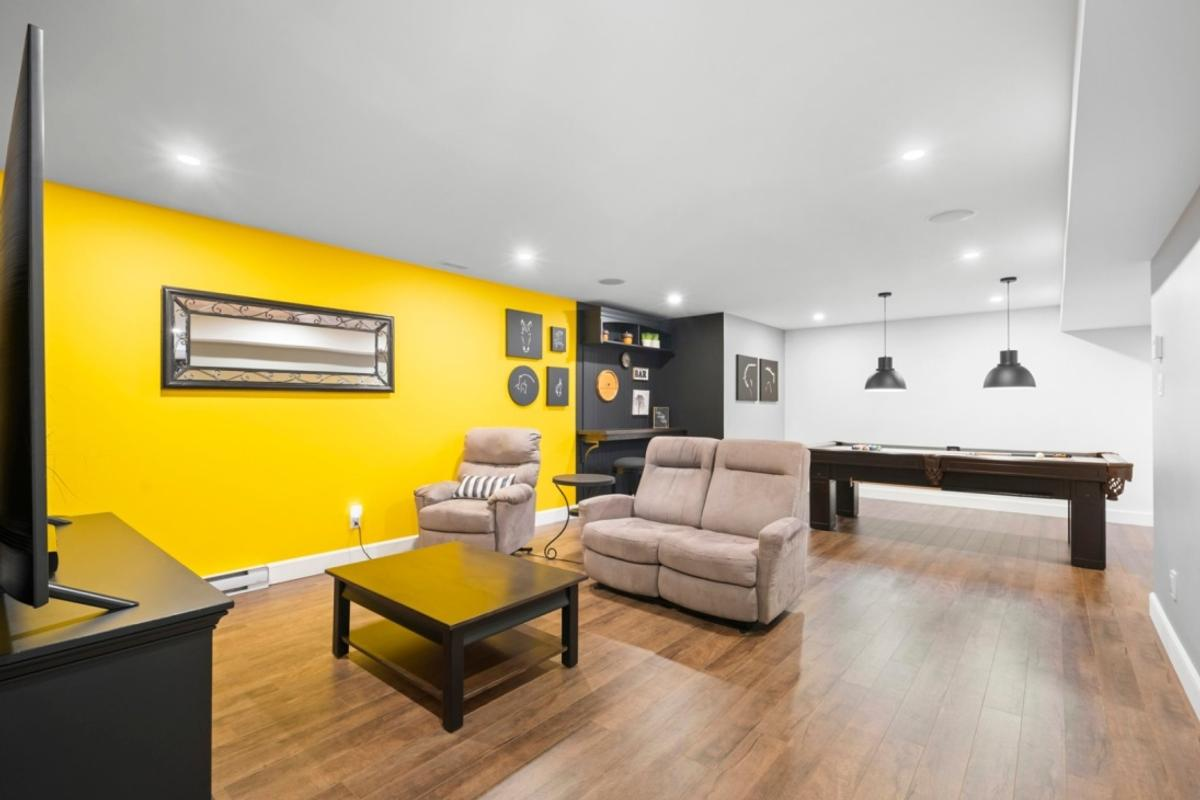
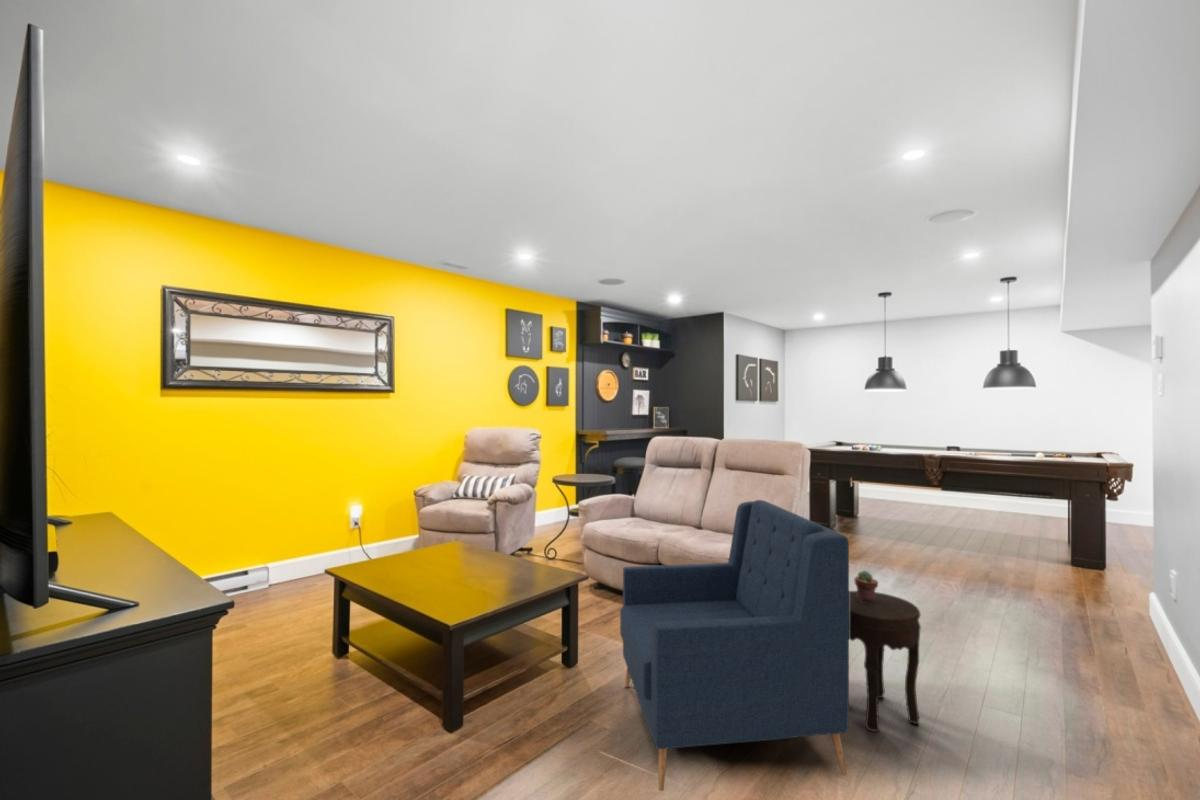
+ potted succulent (865, 584)
+ side table (875, 657)
+ armchair (718, 618)
